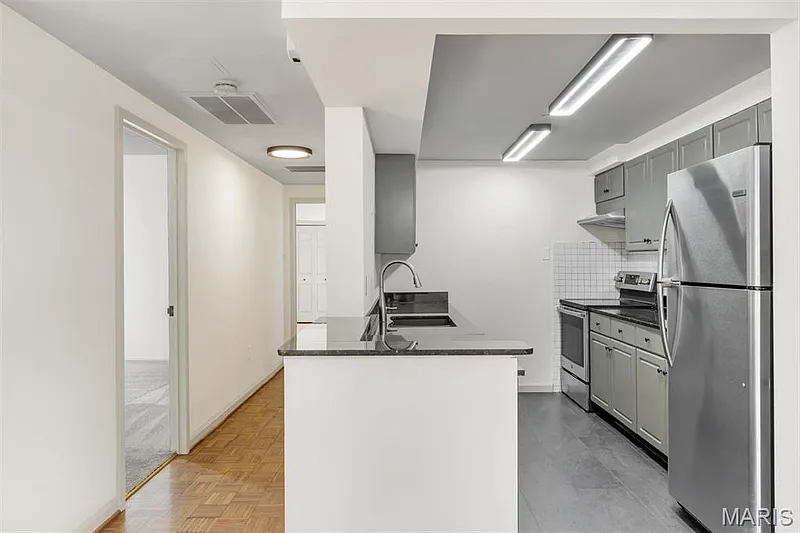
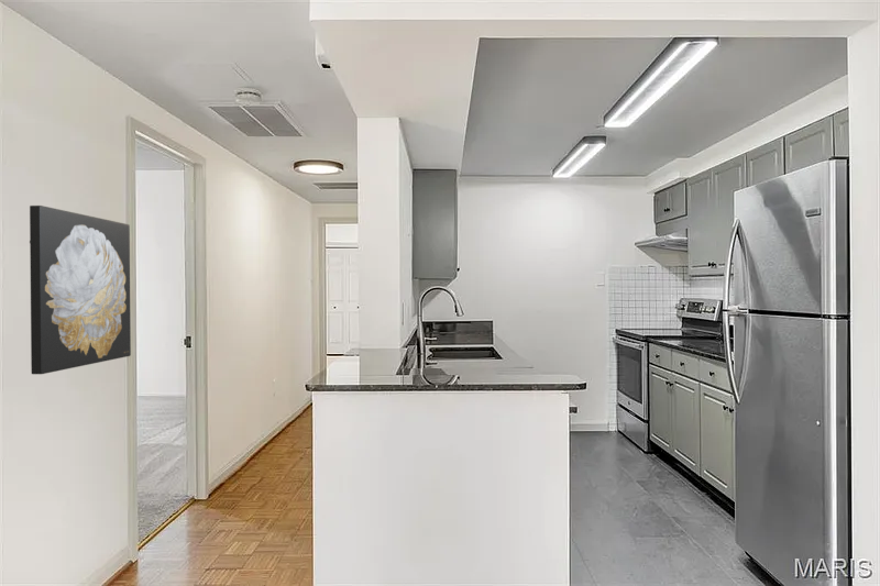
+ wall art (86, 289)
